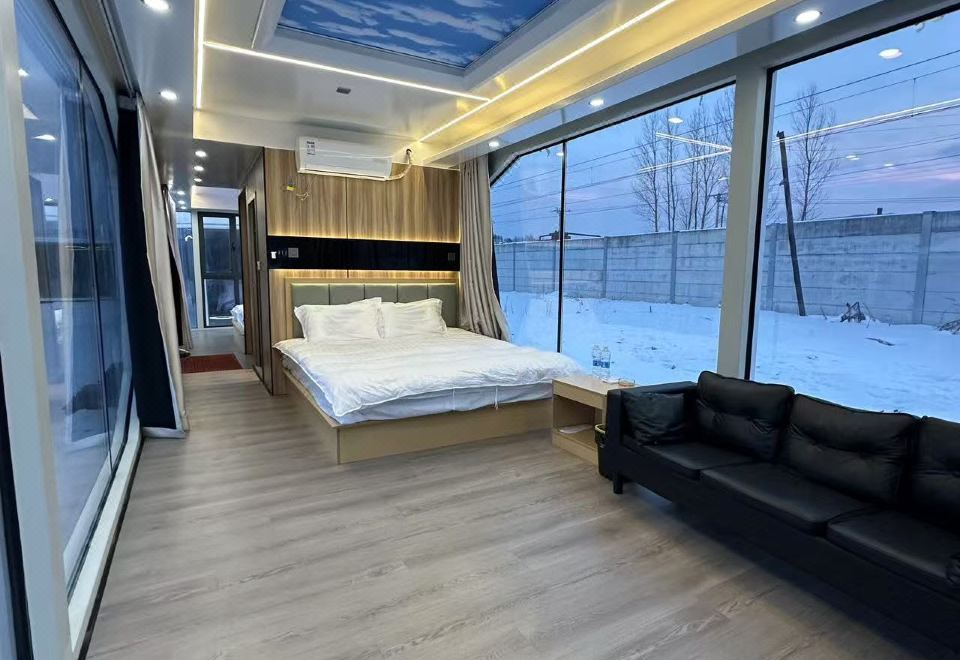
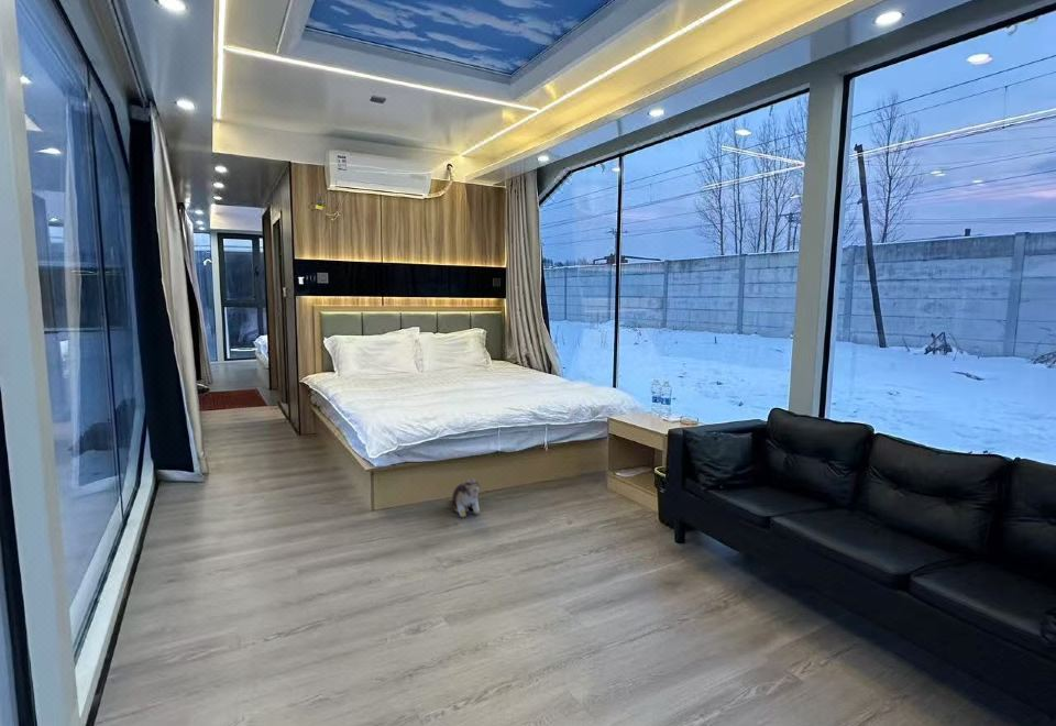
+ plush toy (464, 491)
